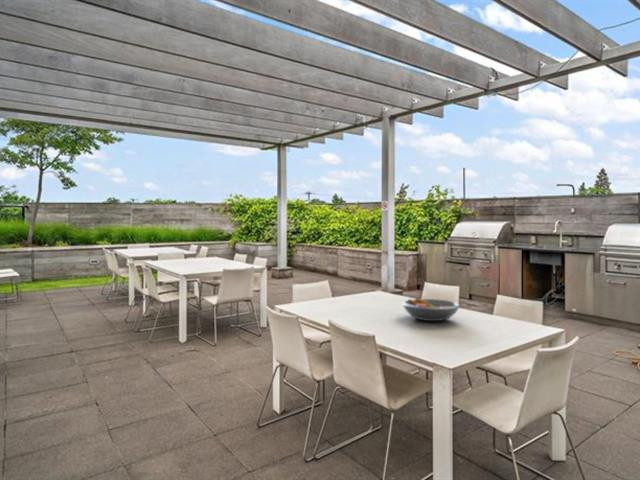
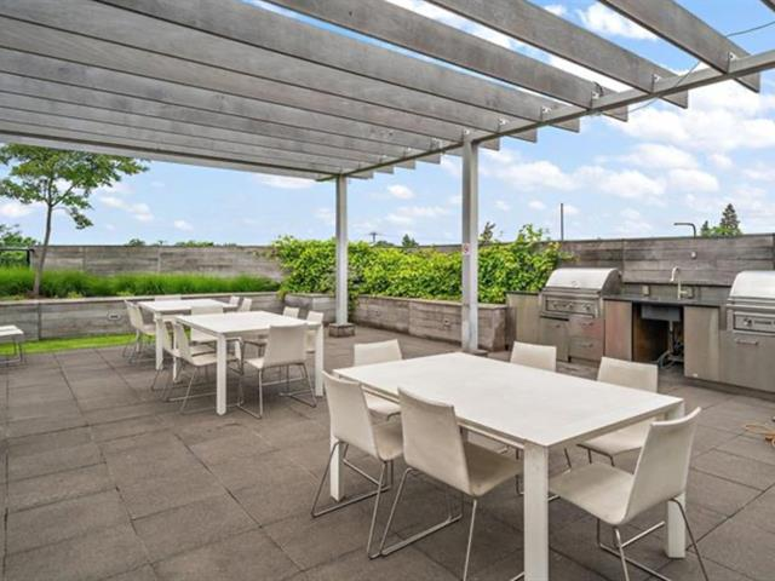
- fruit bowl (430, 309)
